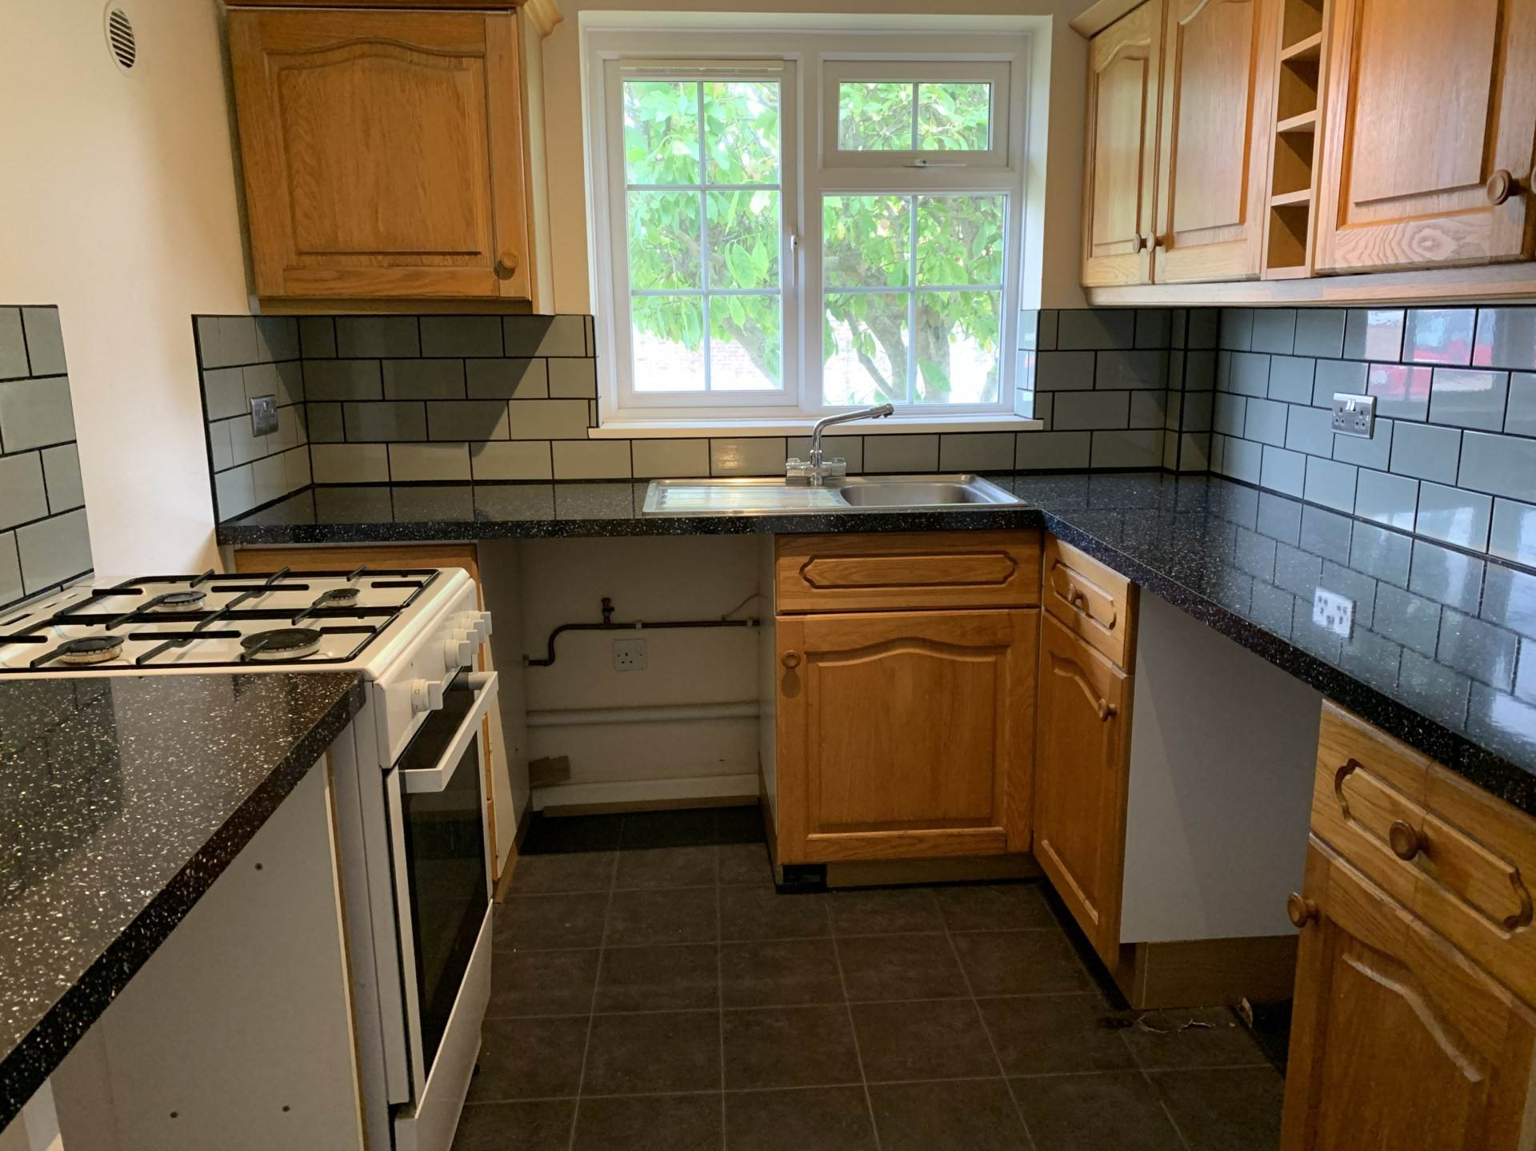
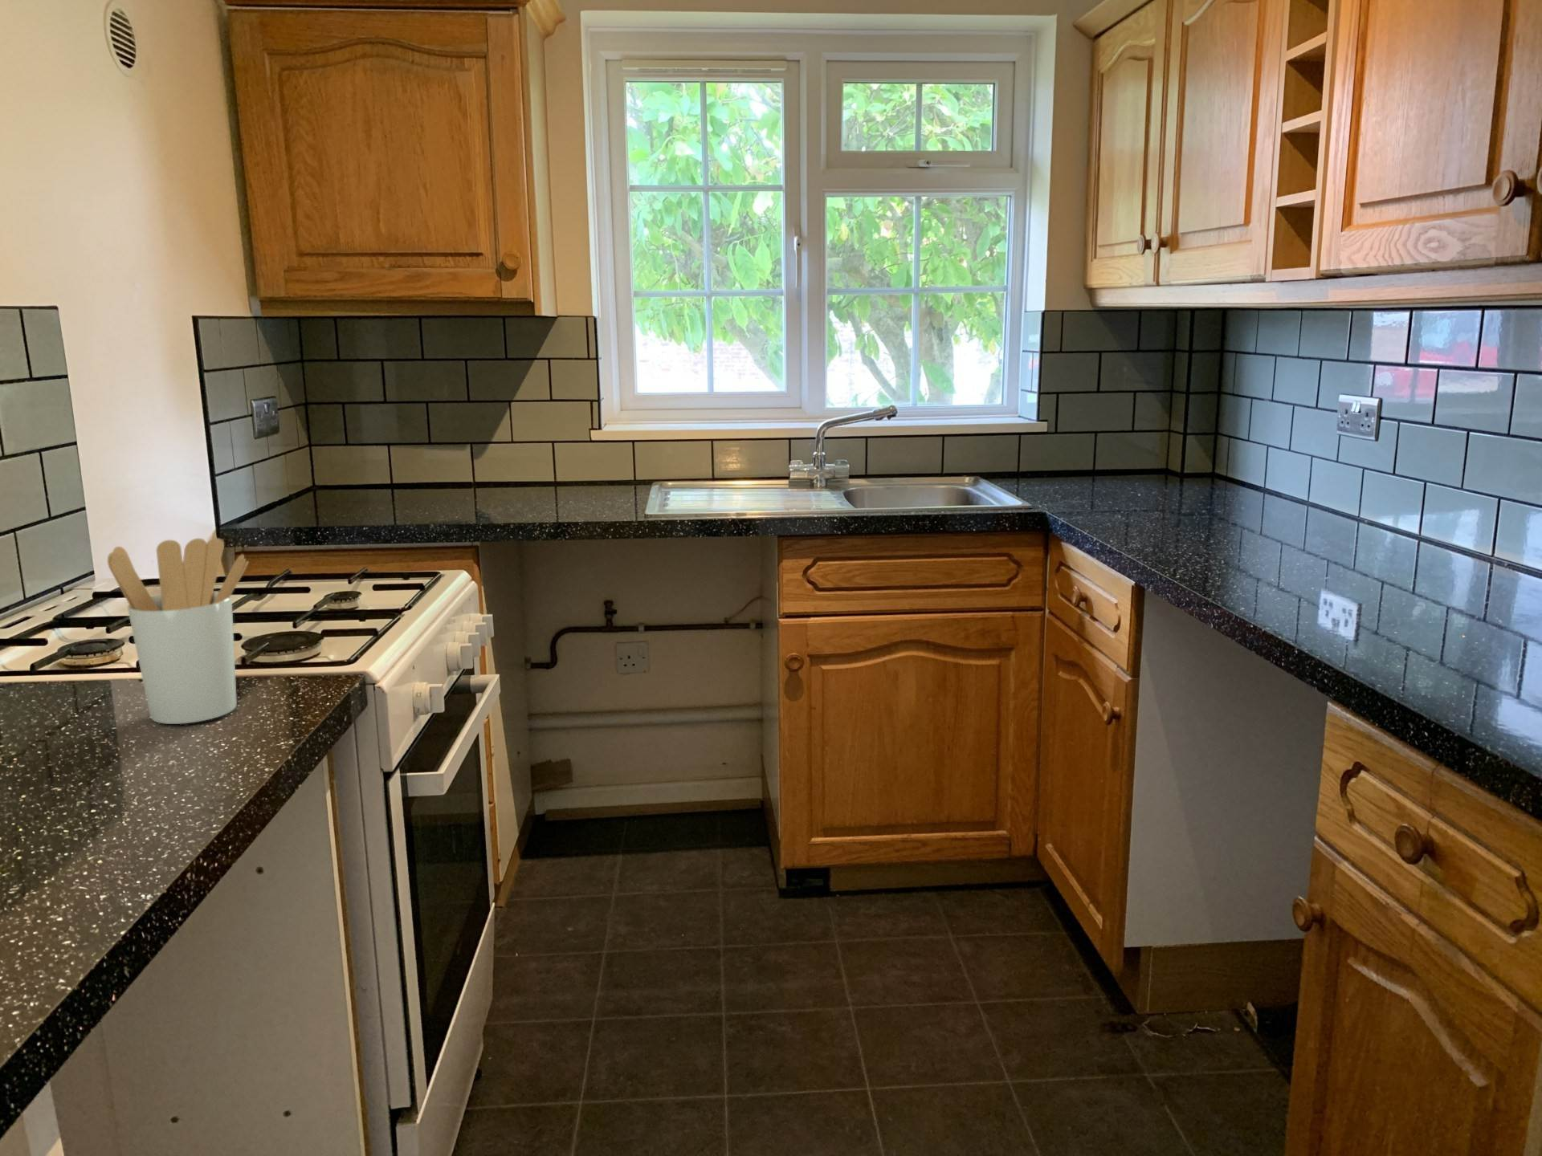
+ utensil holder (188, 624)
